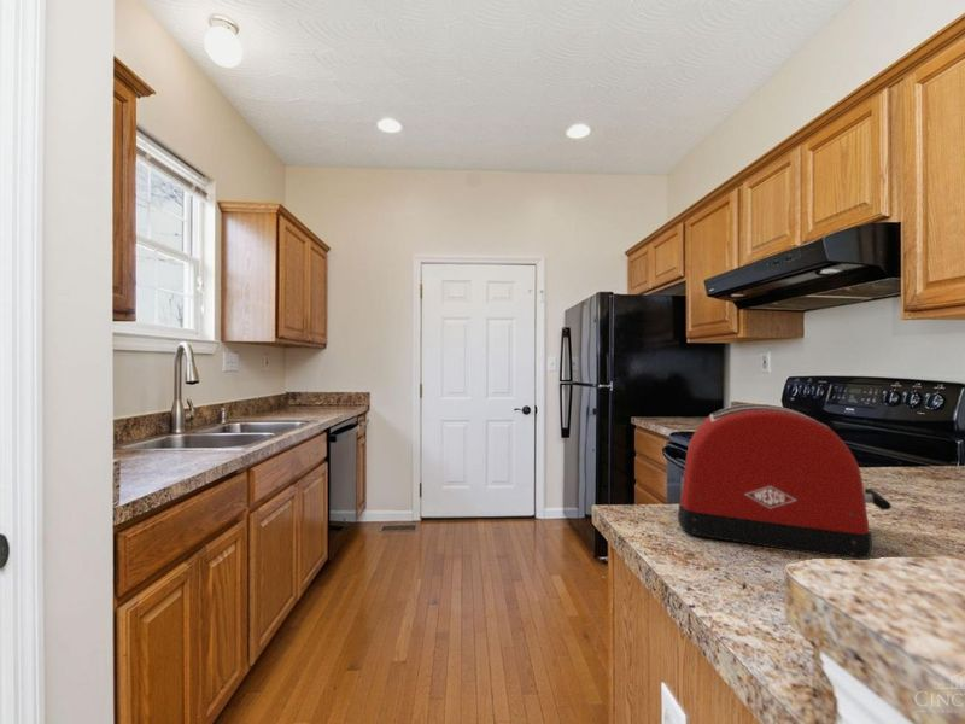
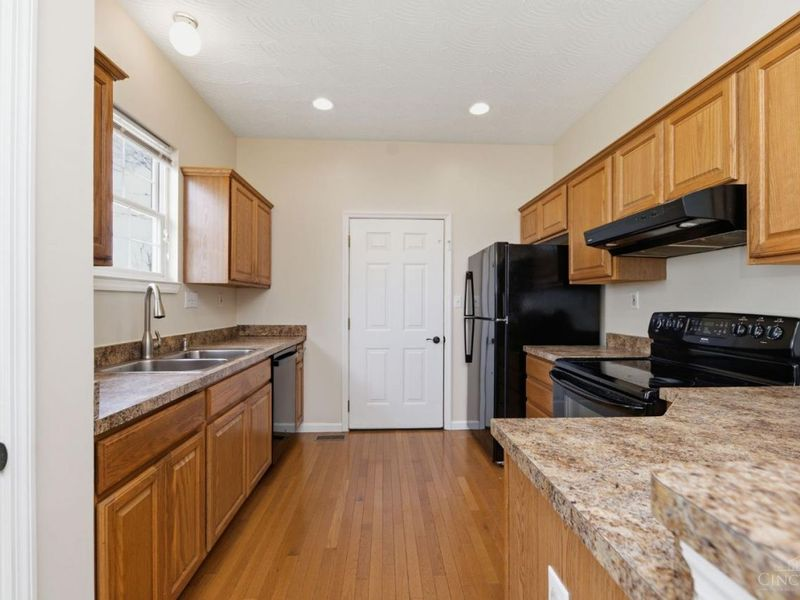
- toaster (762, 467)
